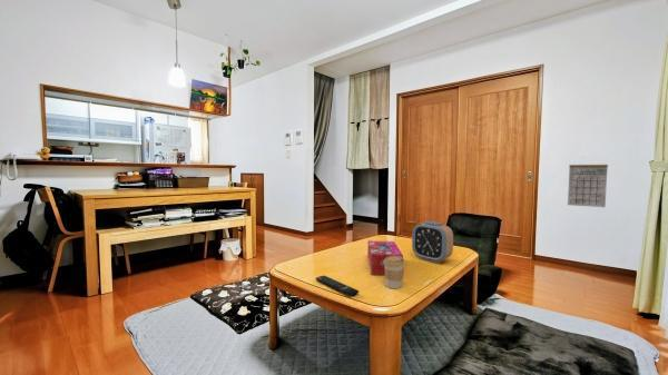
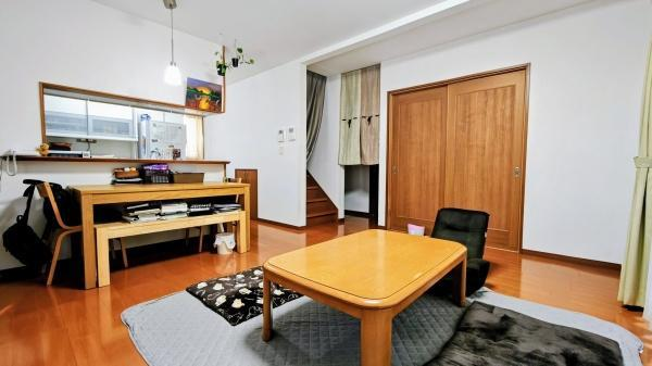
- remote control (335, 285)
- tissue box (383, 256)
- calendar (587, 180)
- coffee cup (393, 270)
- alarm clock (431, 240)
